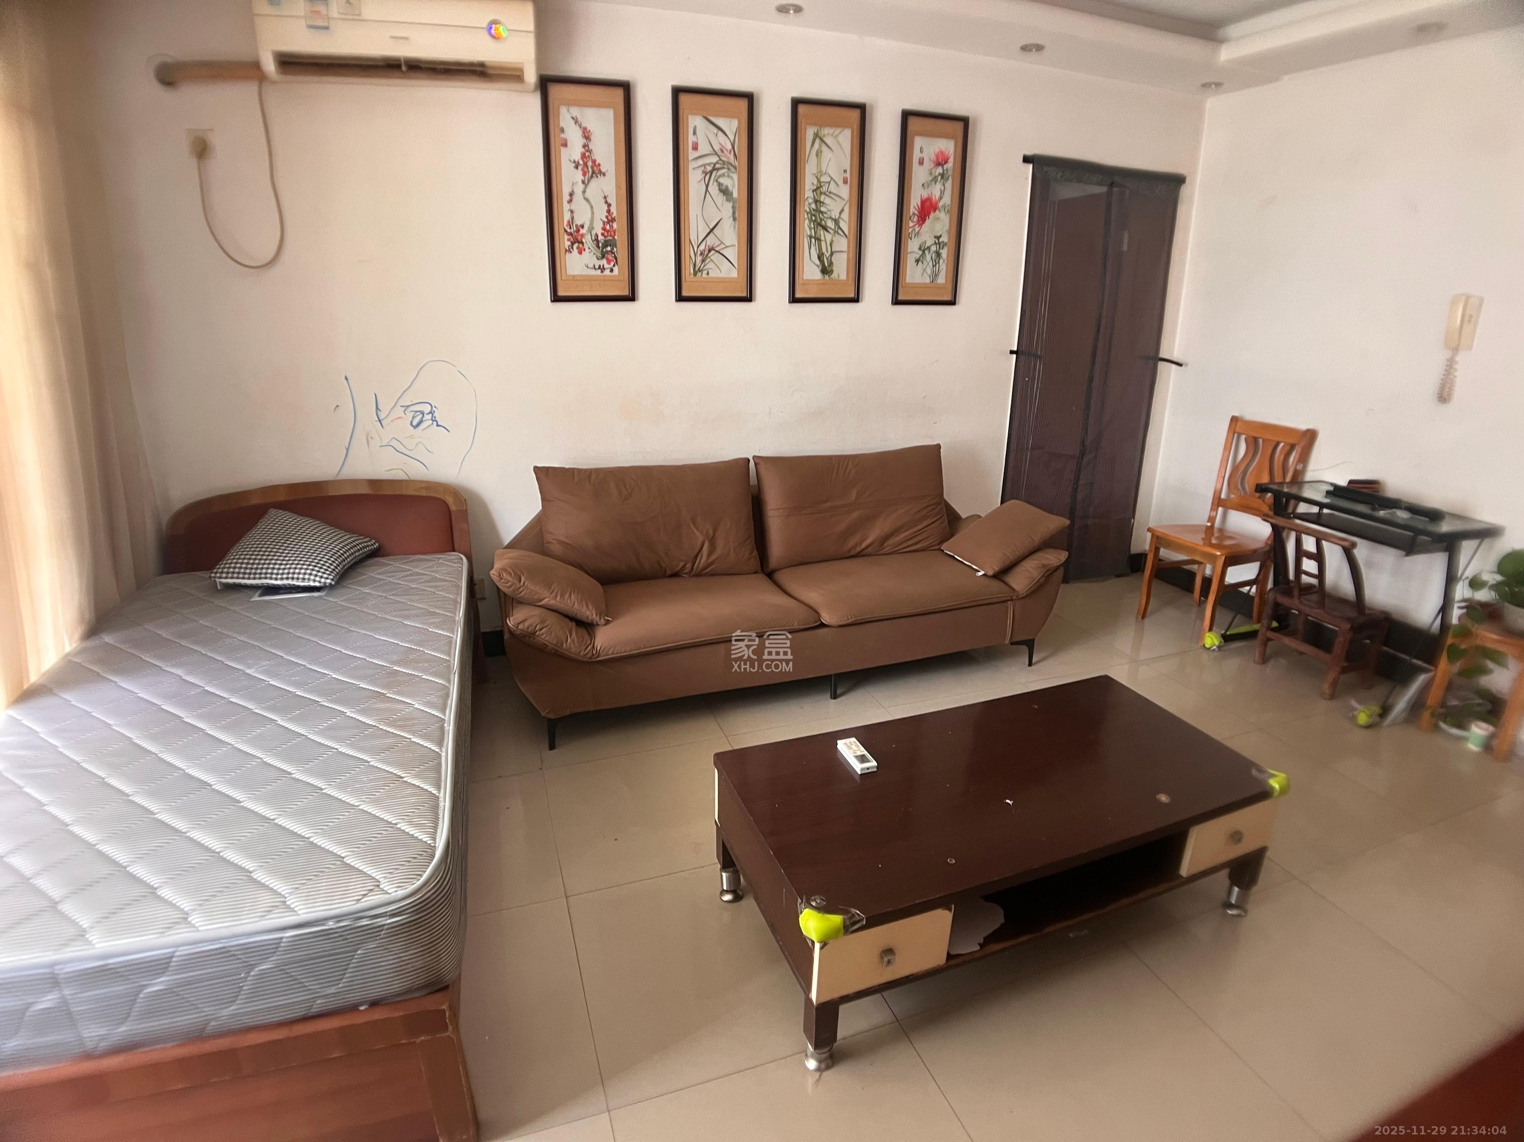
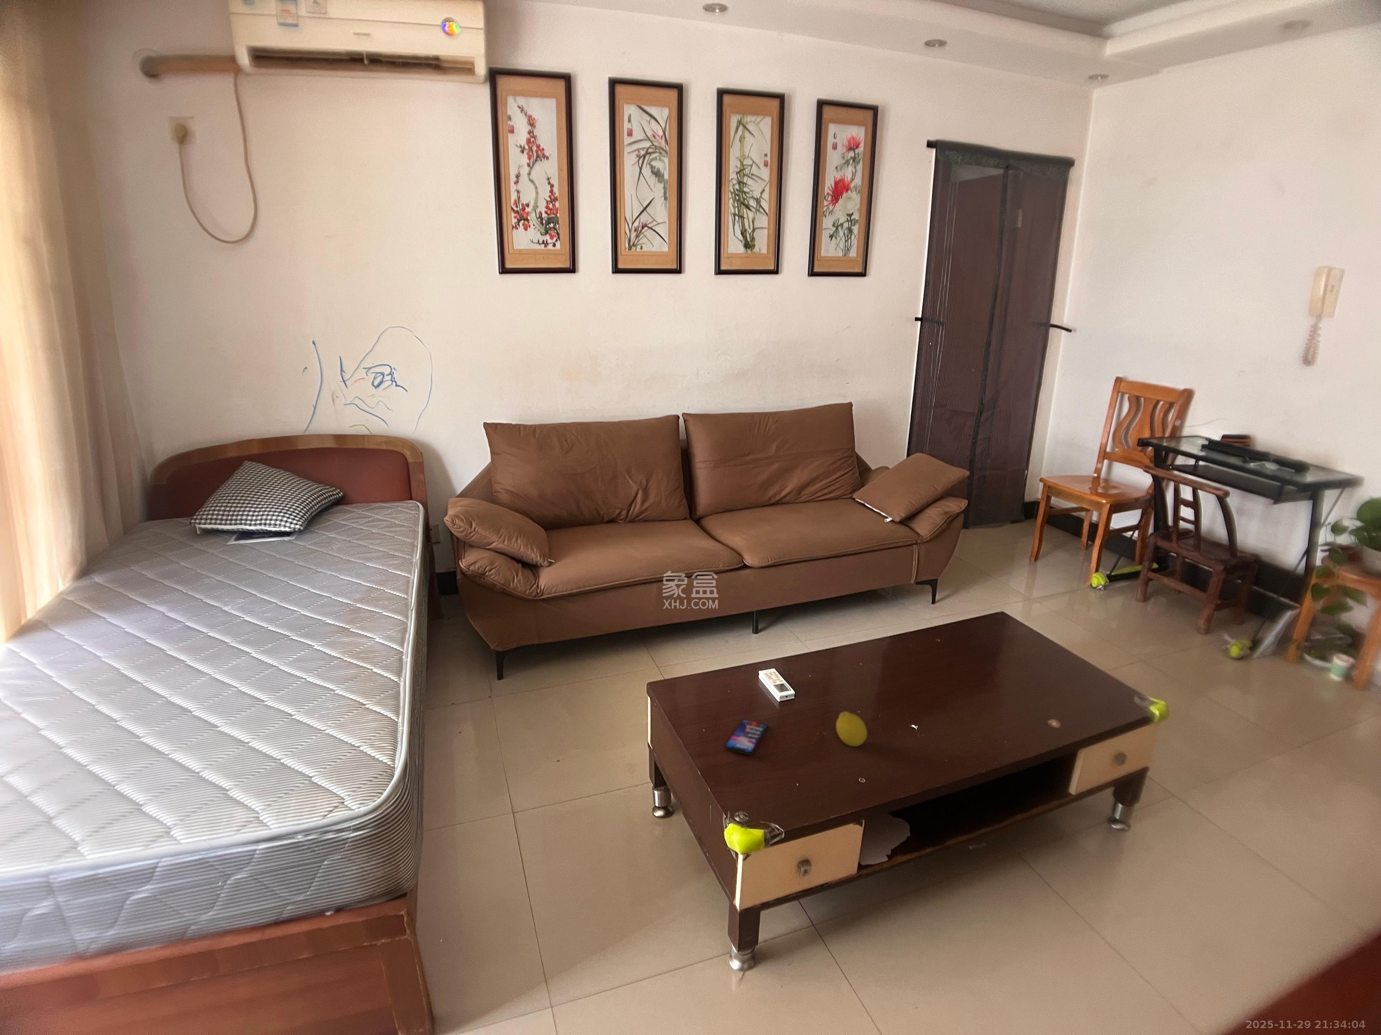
+ fruit (851, 728)
+ smartphone (747, 736)
